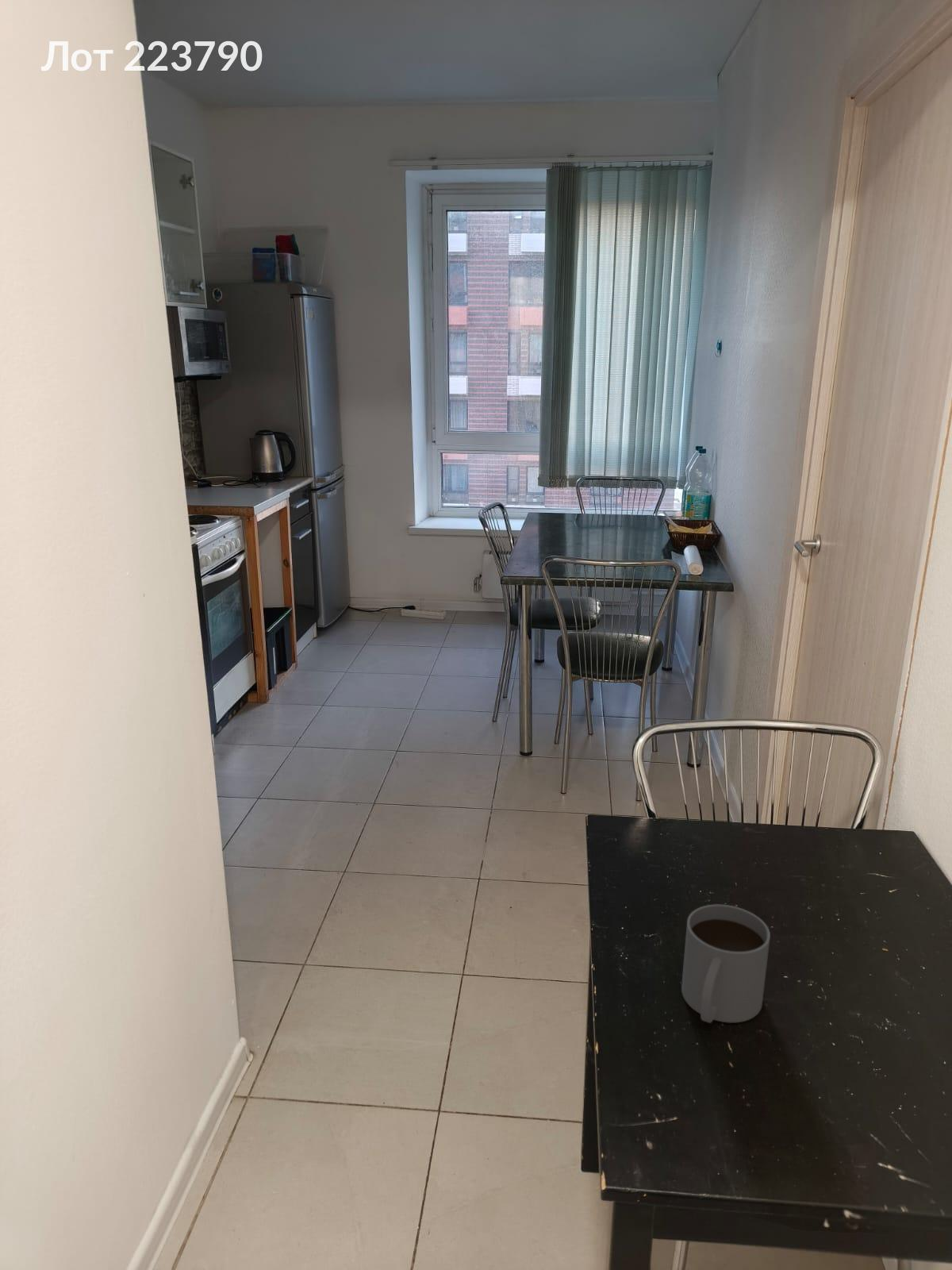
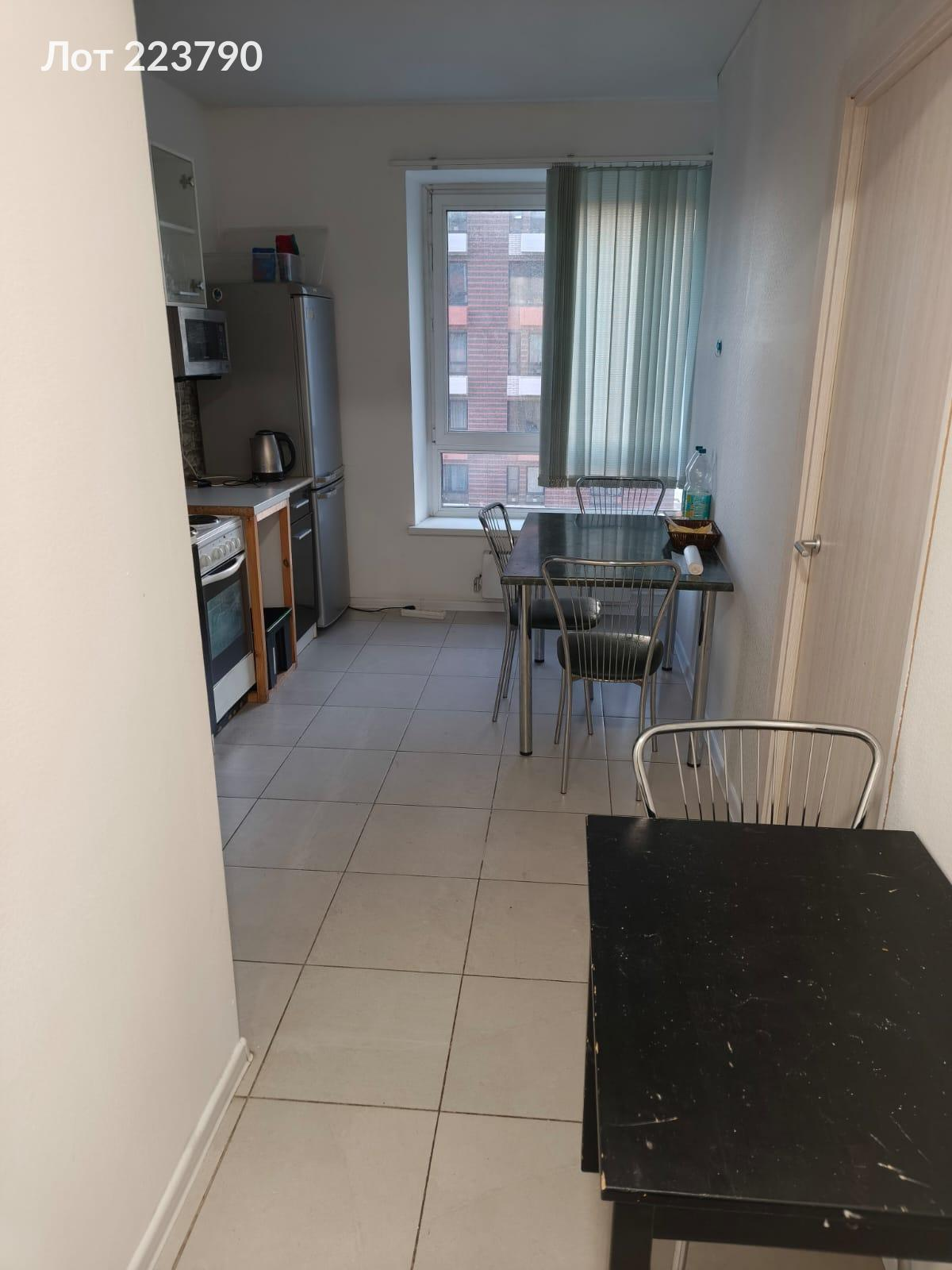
- mug (720, 972)
